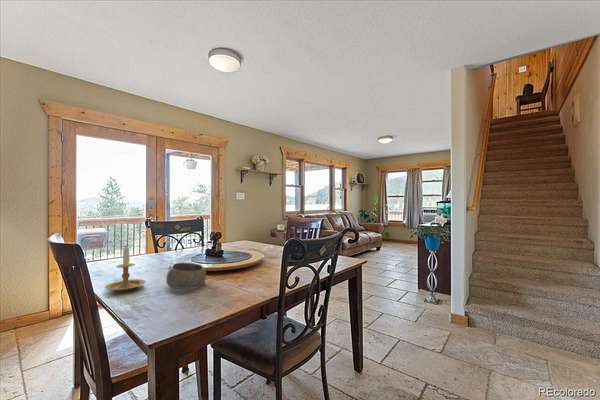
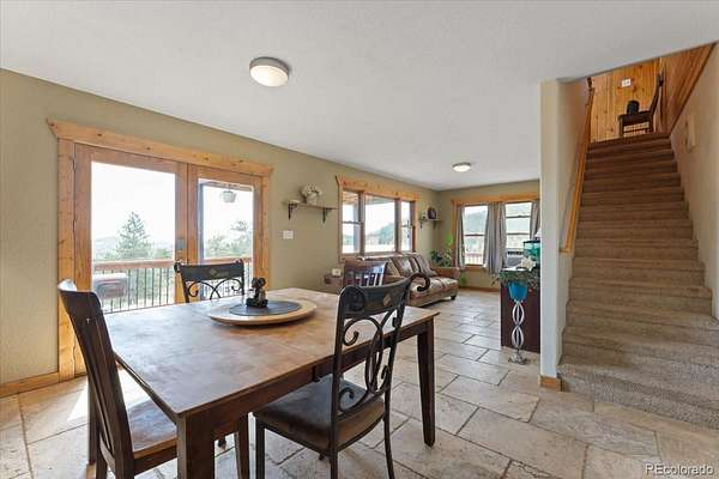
- candle holder (125, 266)
- bowl (186, 274)
